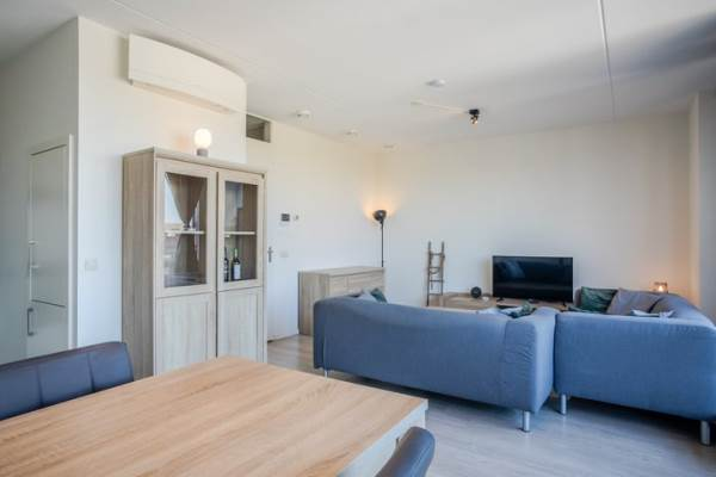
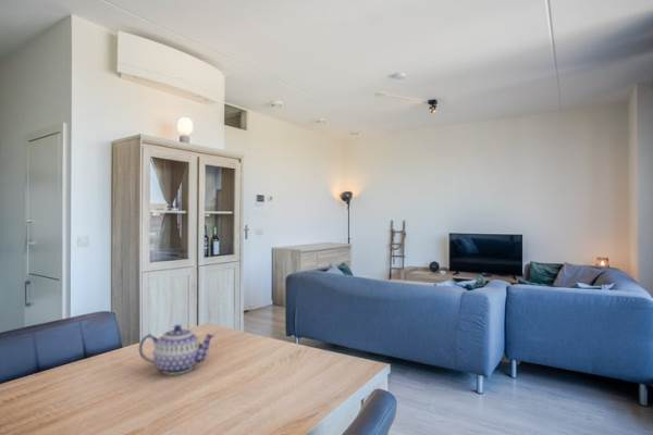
+ teapot (177, 347)
